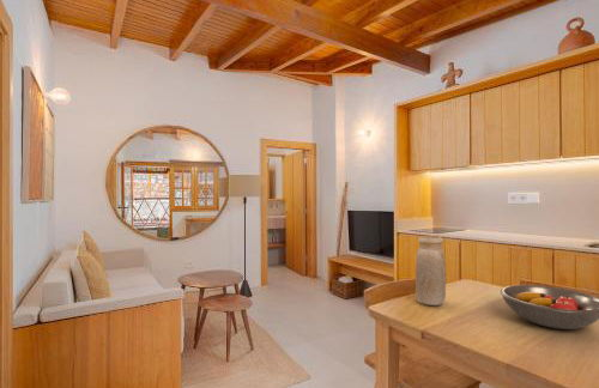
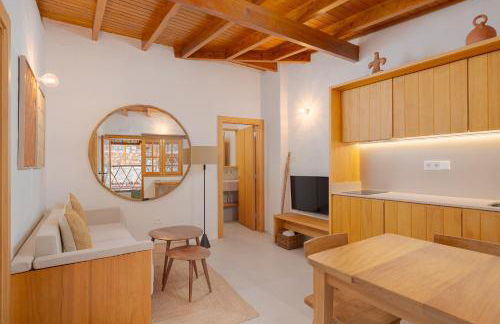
- fruit bowl (550, 305)
- vase (430, 269)
